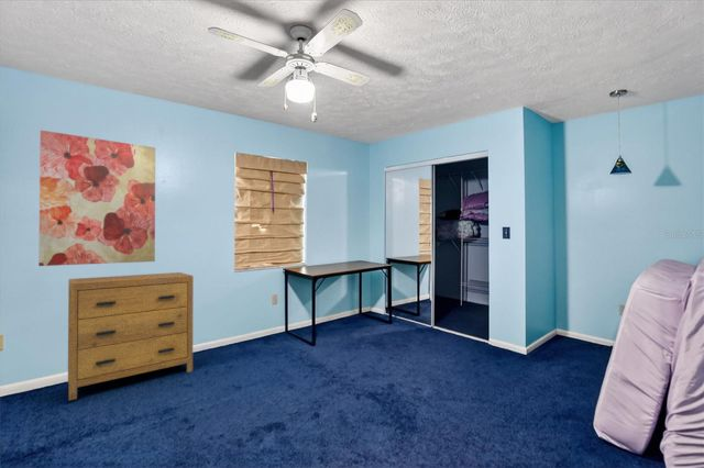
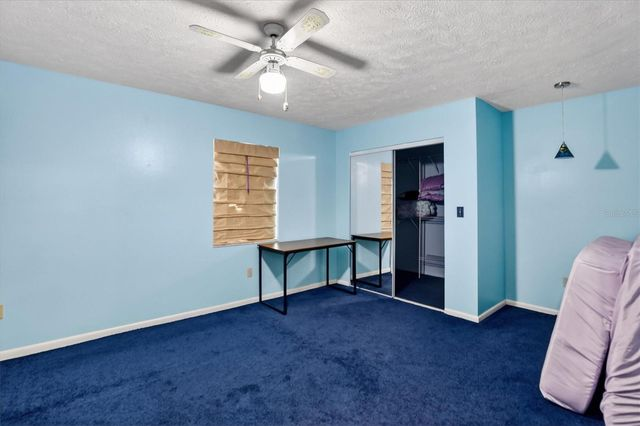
- wall art (102, 201)
- dresser (133, 326)
